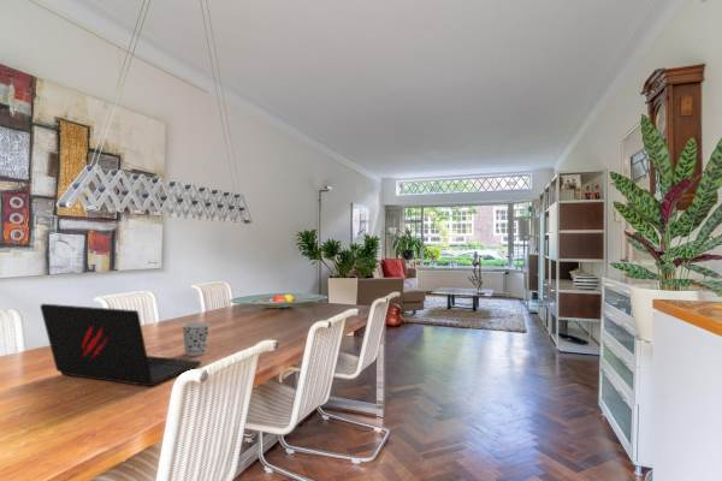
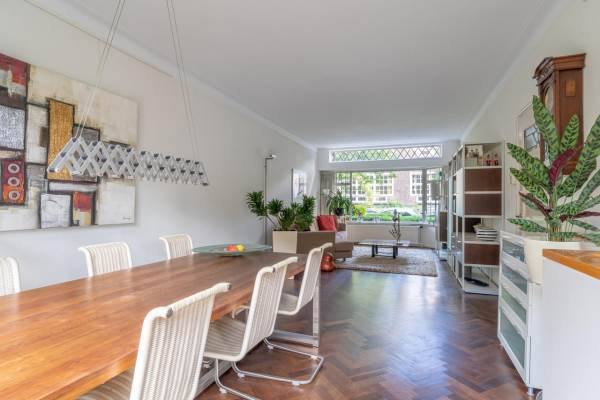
- cup (195, 338)
- laptop (126, 337)
